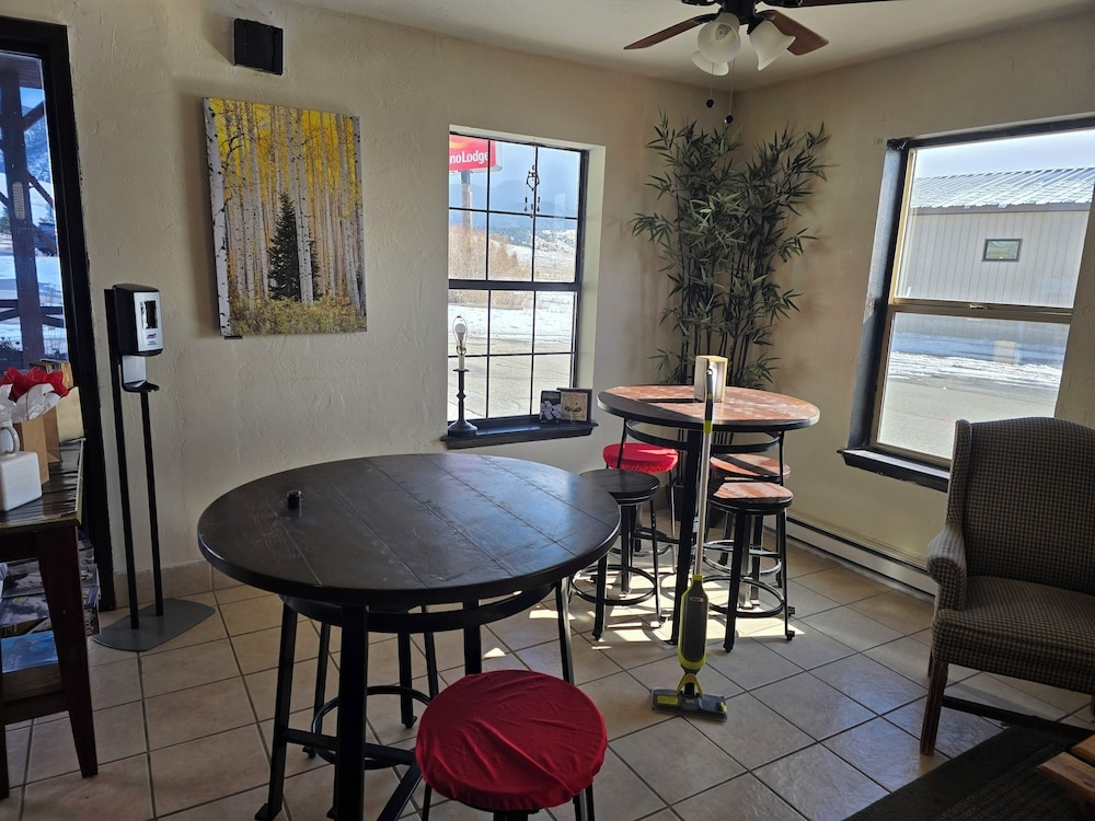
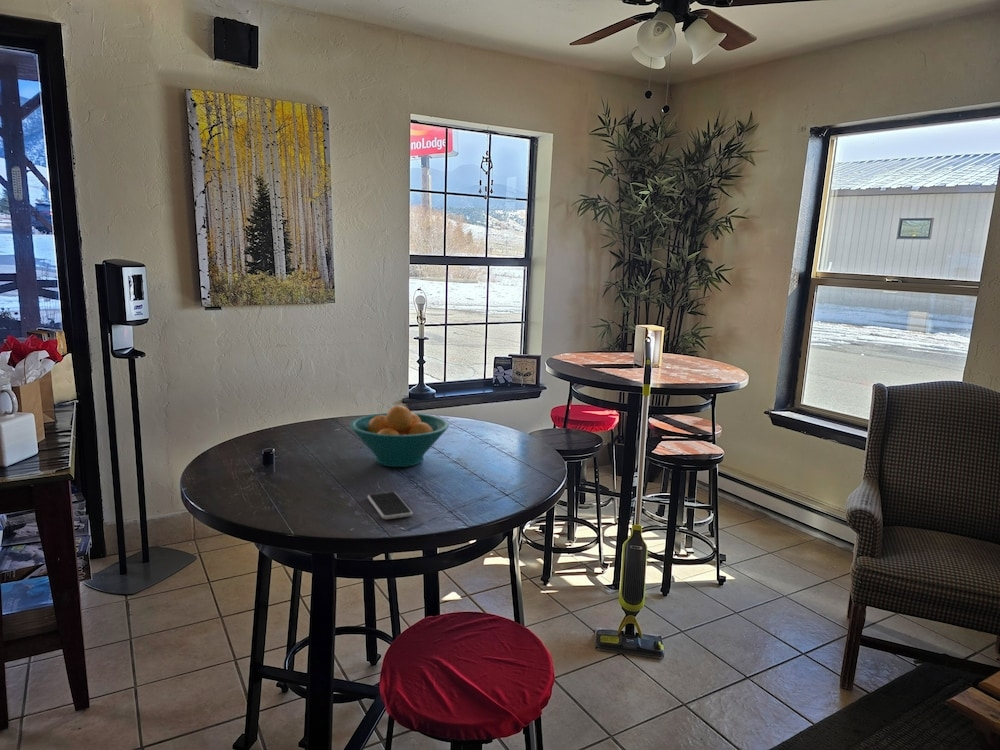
+ fruit bowl (399, 433)
+ smartphone (389, 504)
